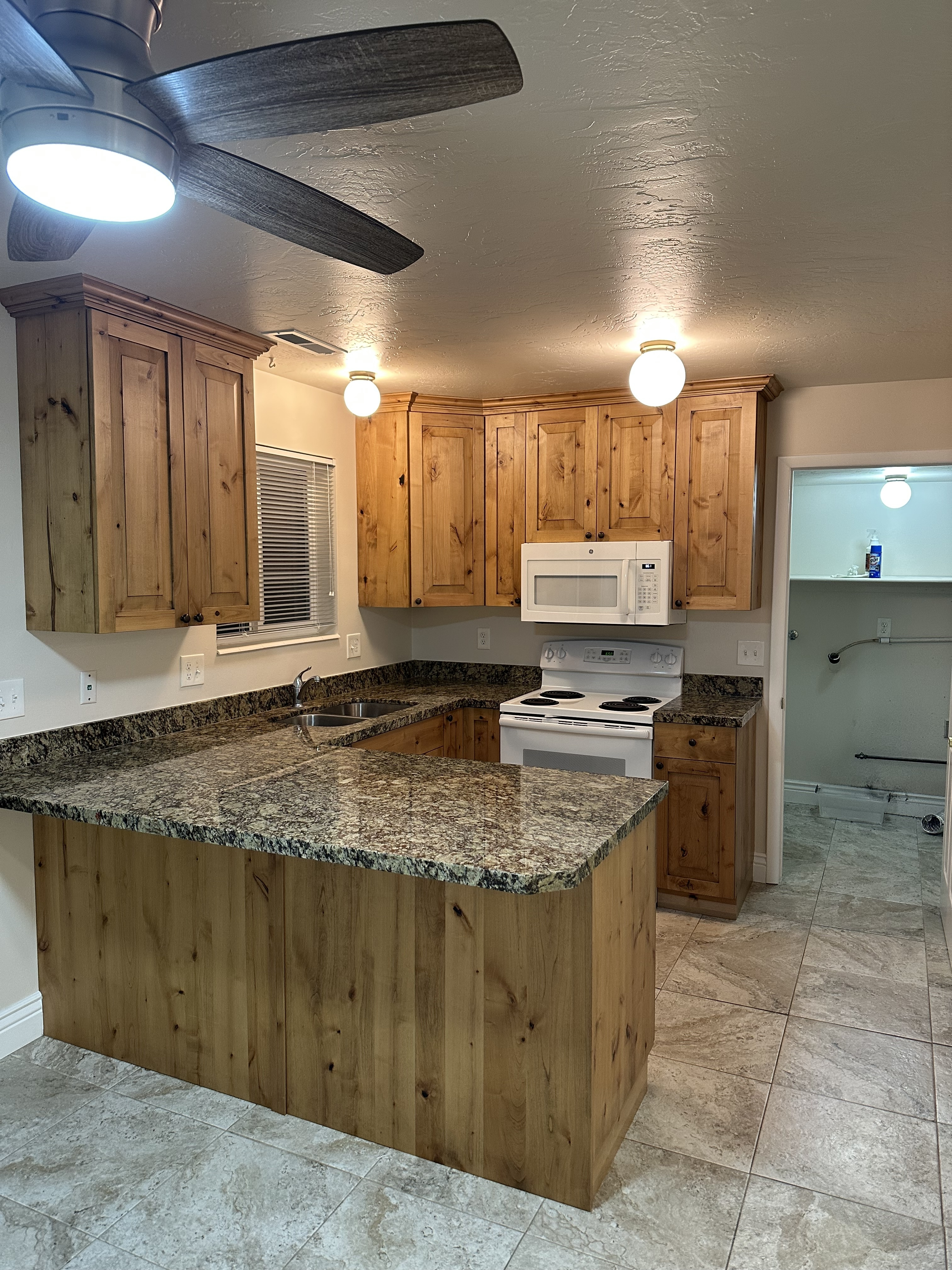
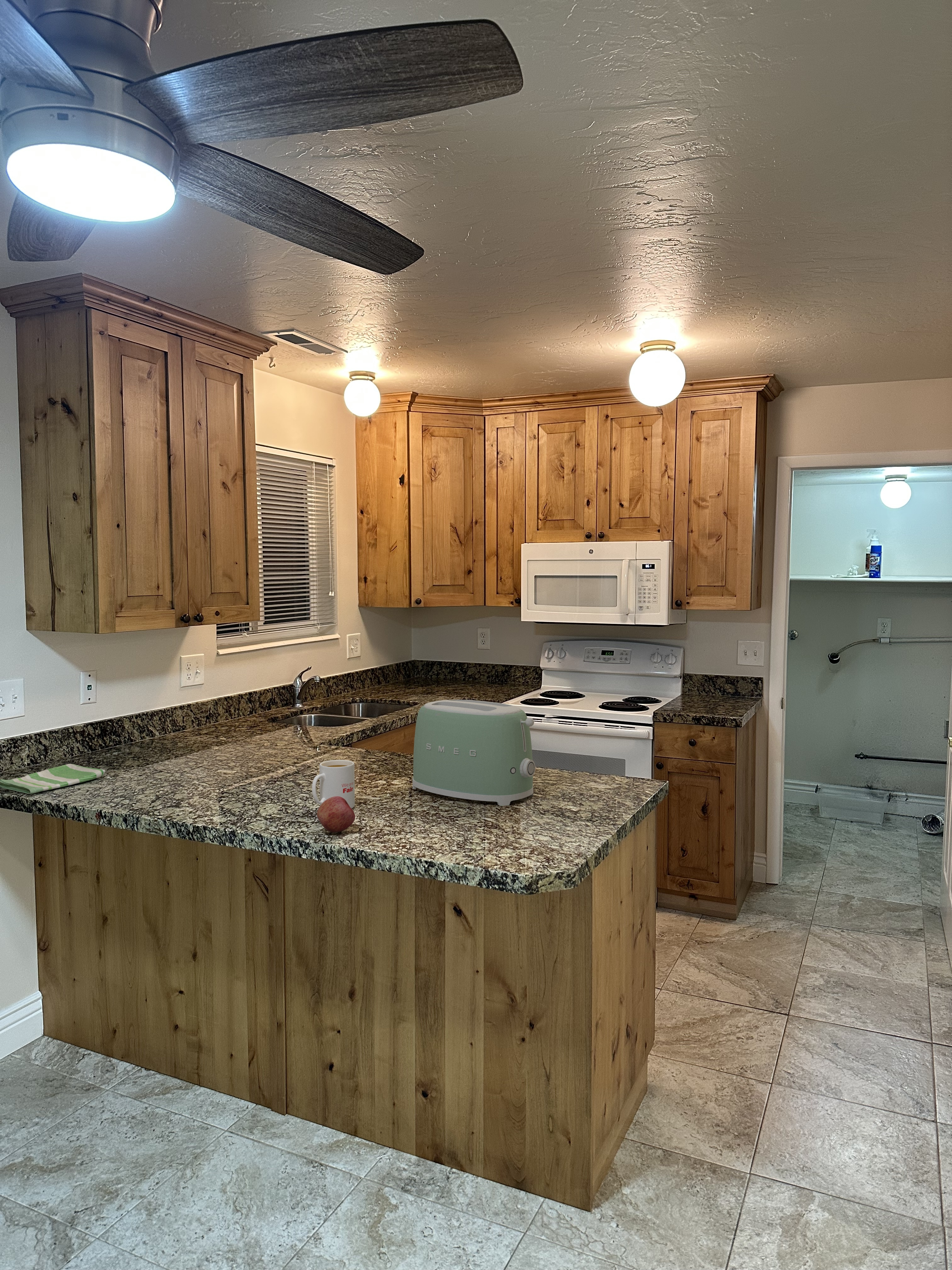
+ toaster (472, 747)
+ dish towel (52, 778)
+ fruit (336, 814)
+ mug (332, 787)
